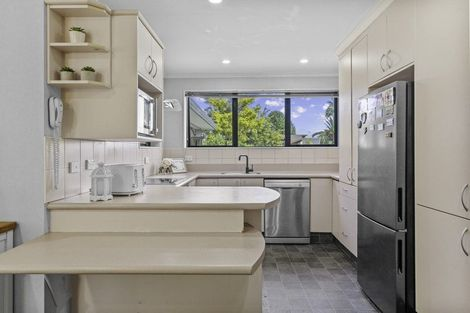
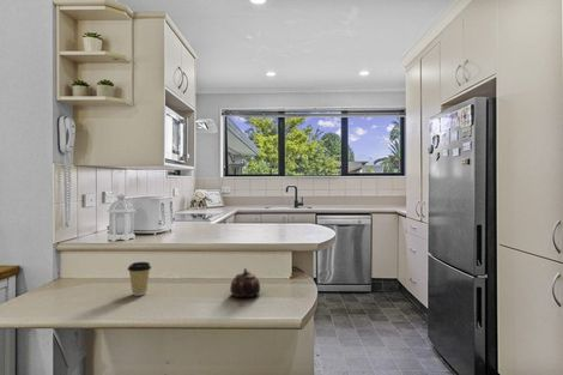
+ coffee cup (139, 278)
+ teapot (244, 282)
